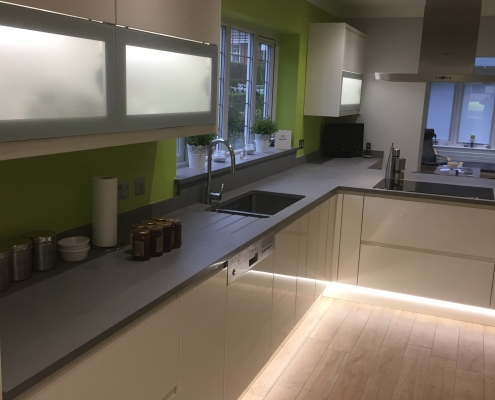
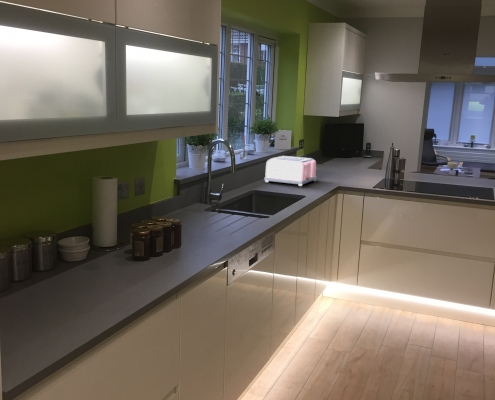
+ toaster (292, 169)
